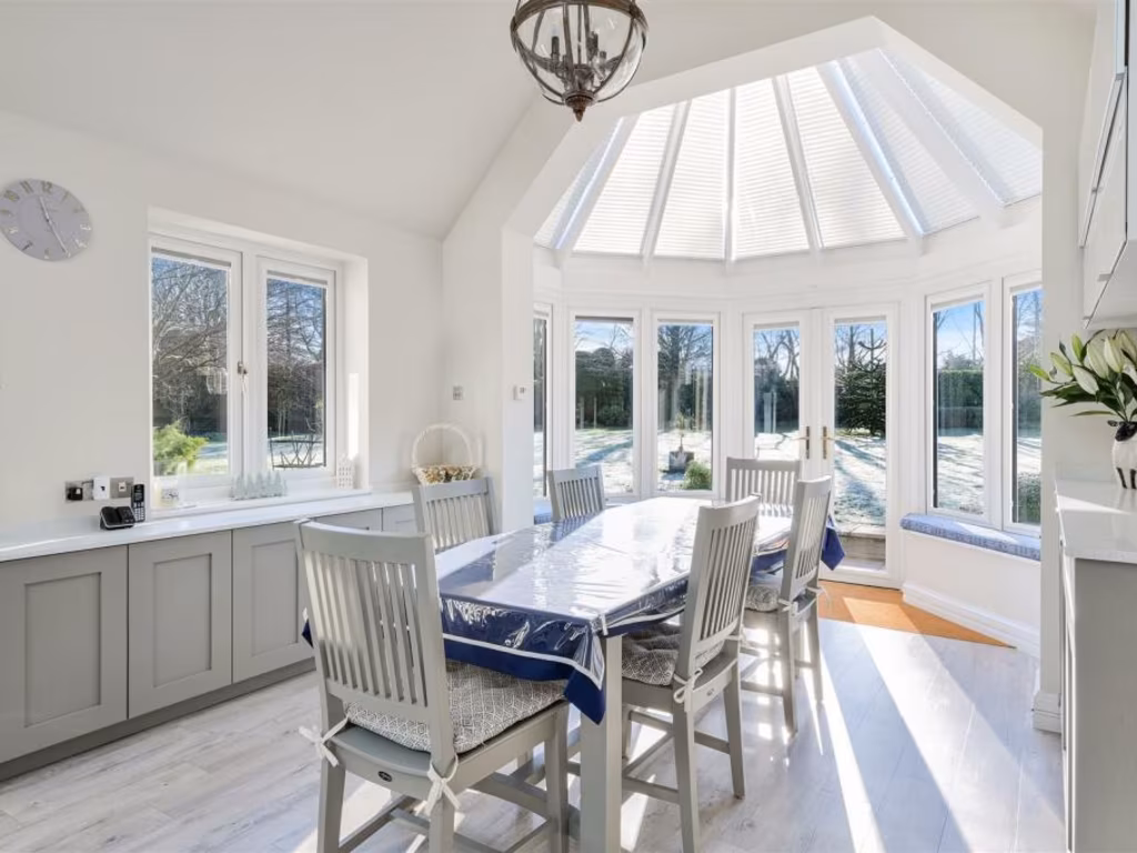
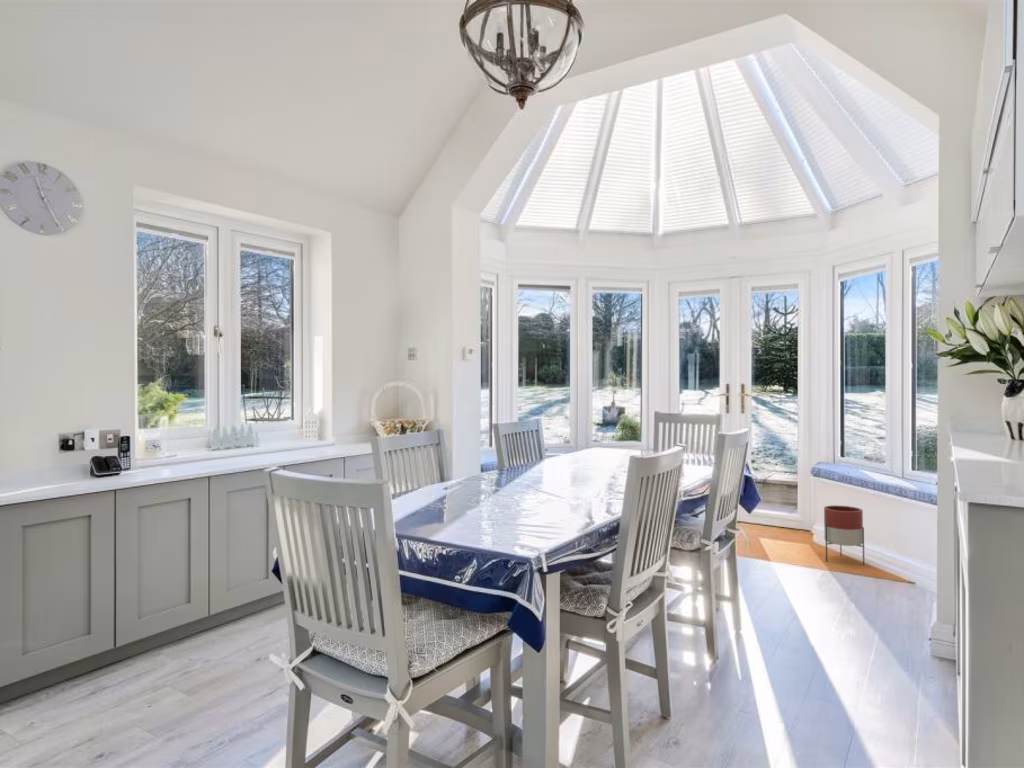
+ planter (842, 534)
